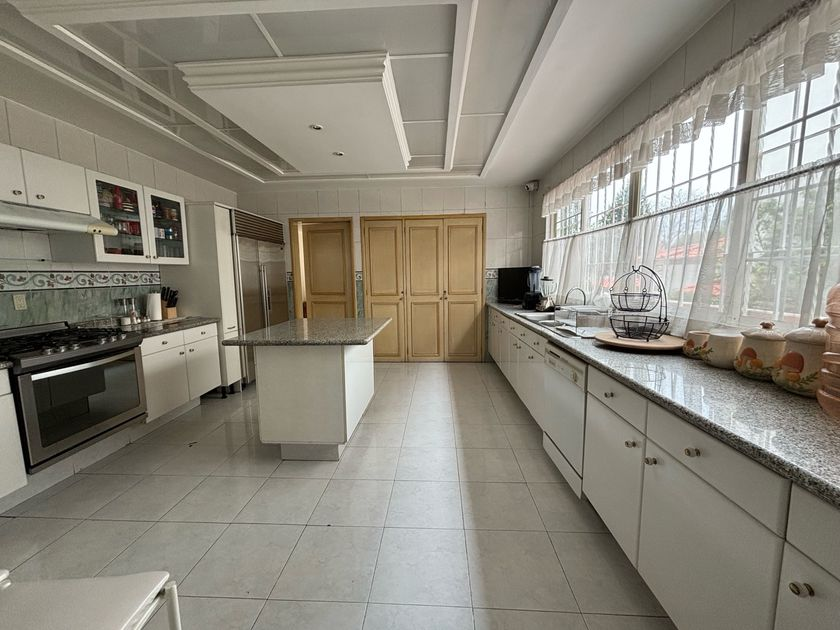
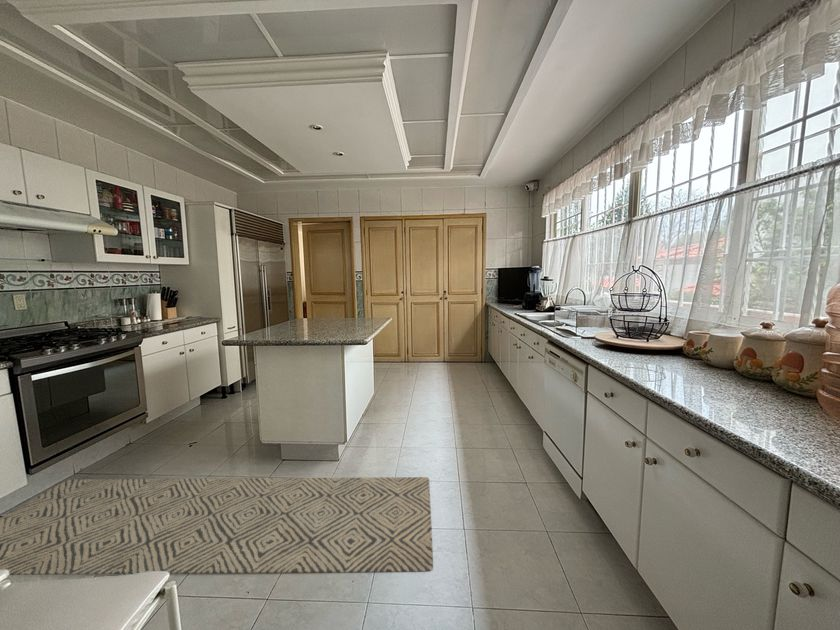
+ rug (215, 516)
